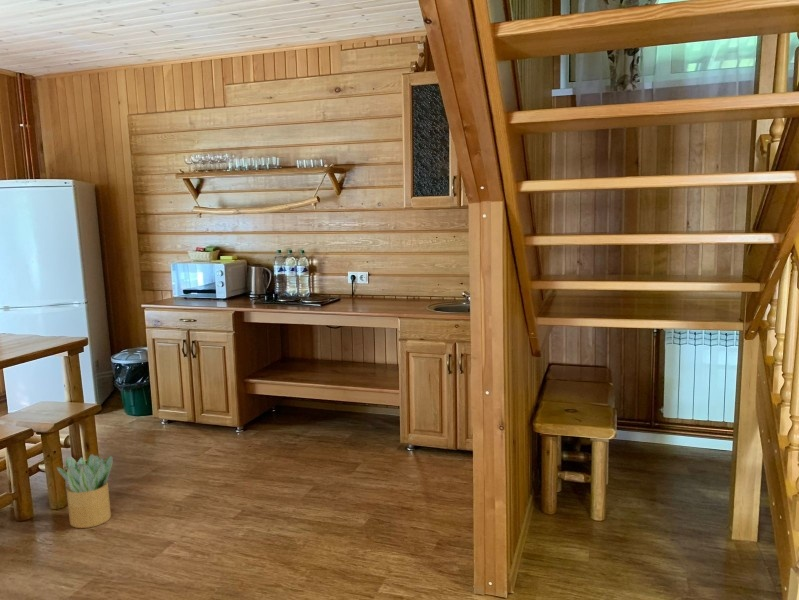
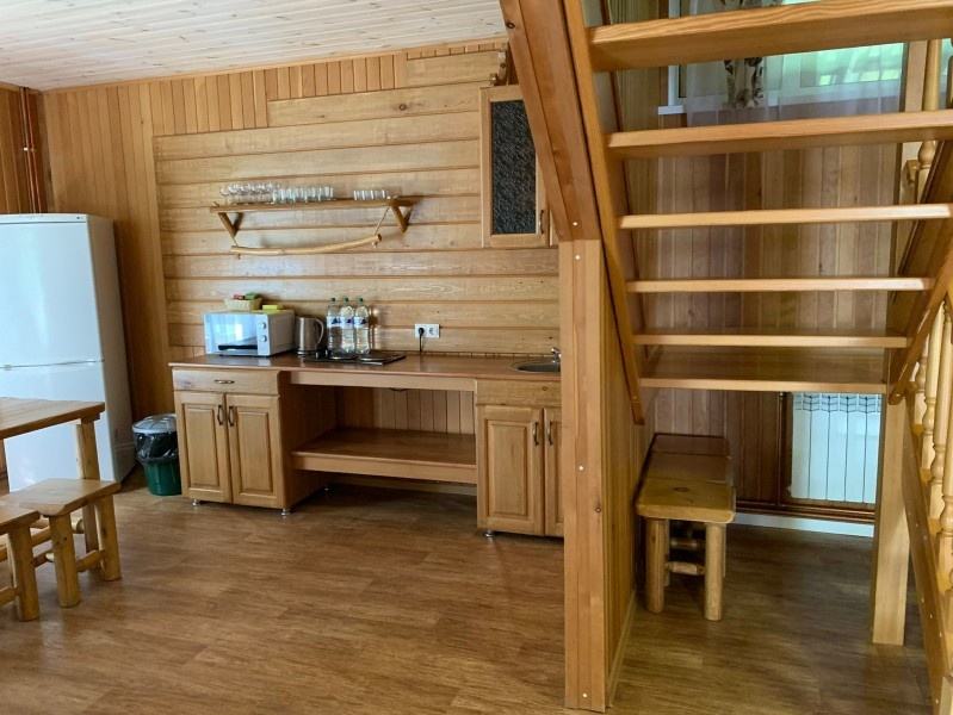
- potted plant (89, 489)
